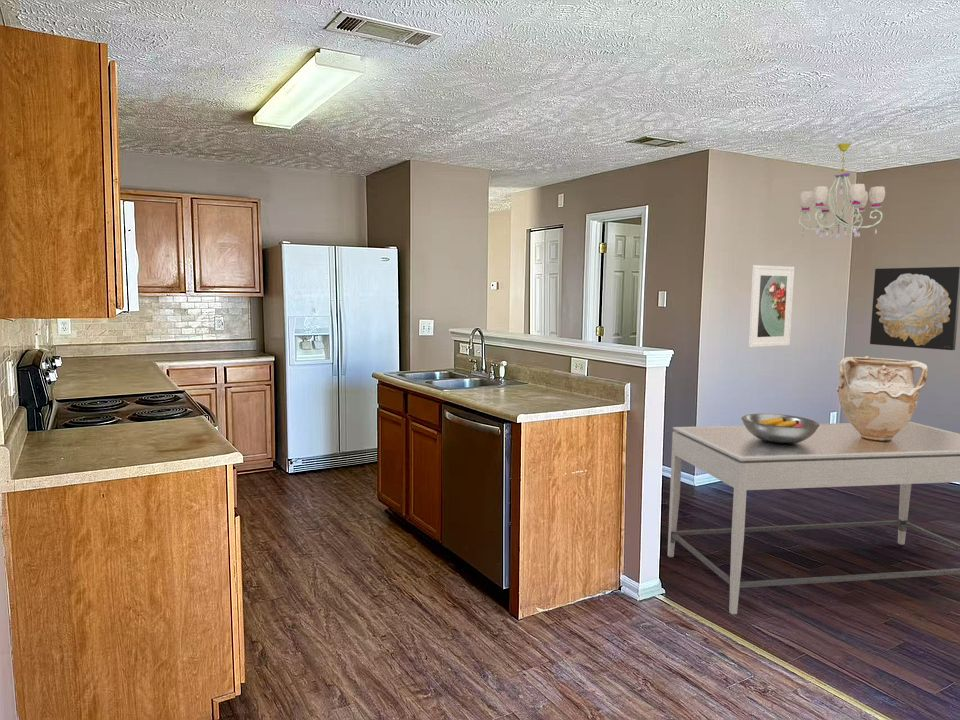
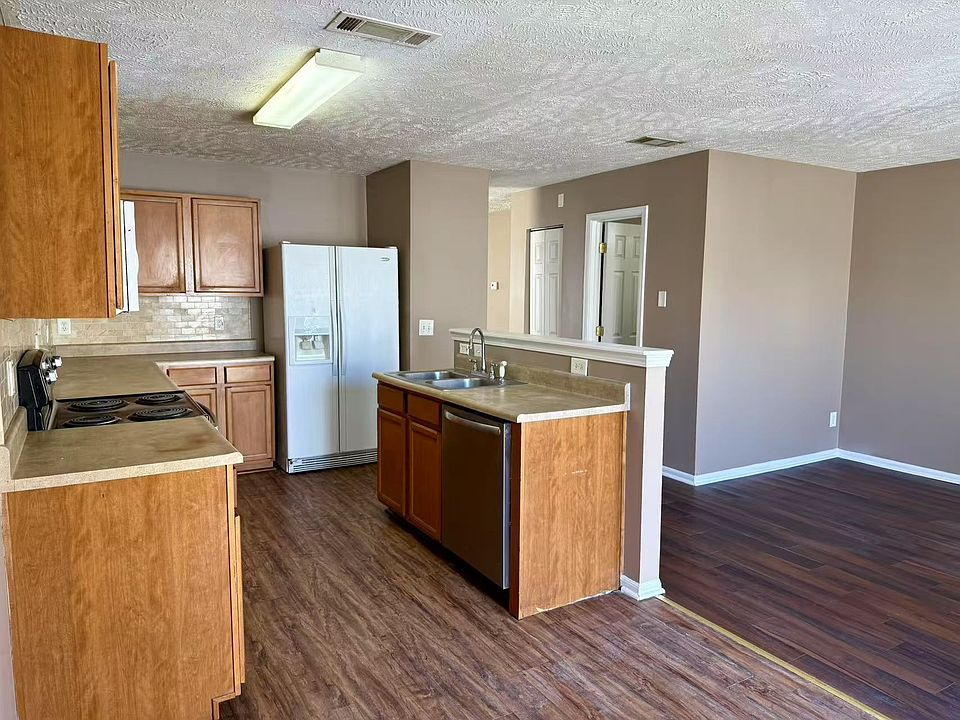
- wall art (913, 307)
- fruit bowl (779, 427)
- dining table (832, 523)
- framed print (771, 306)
- chandelier (841, 192)
- vase (874, 397)
